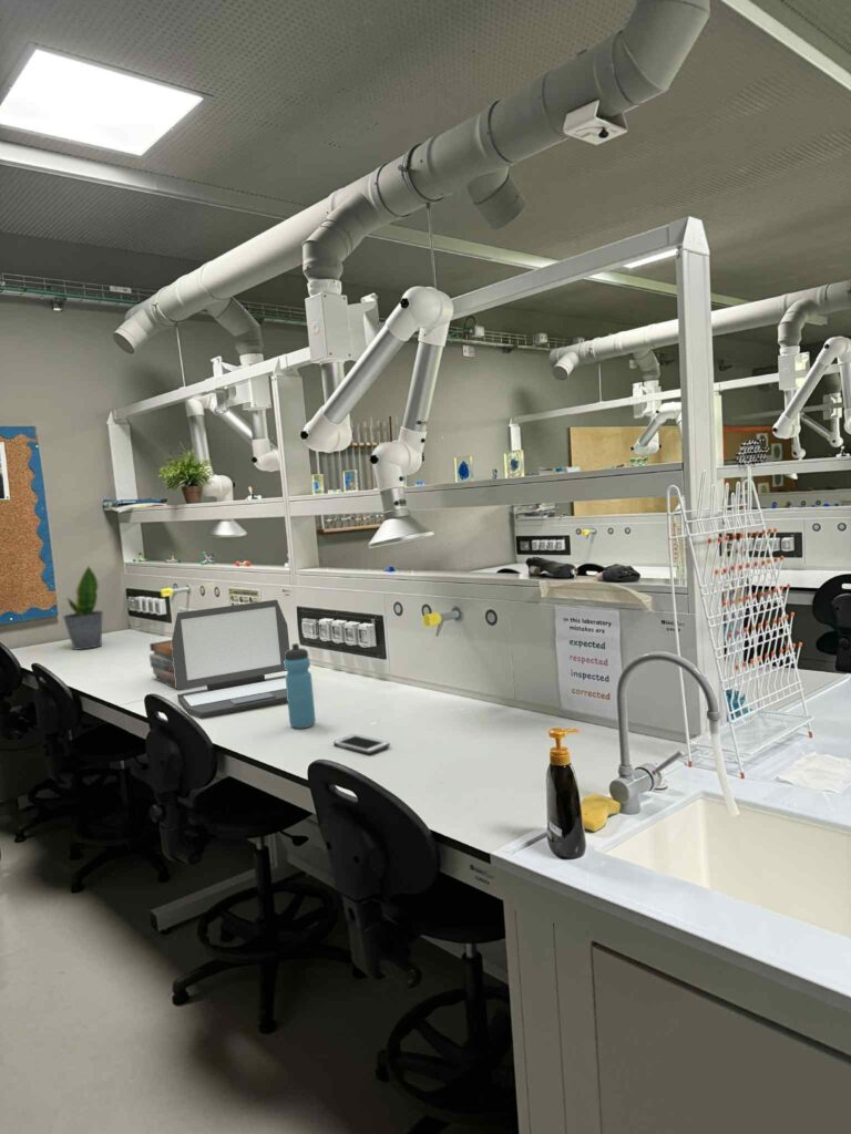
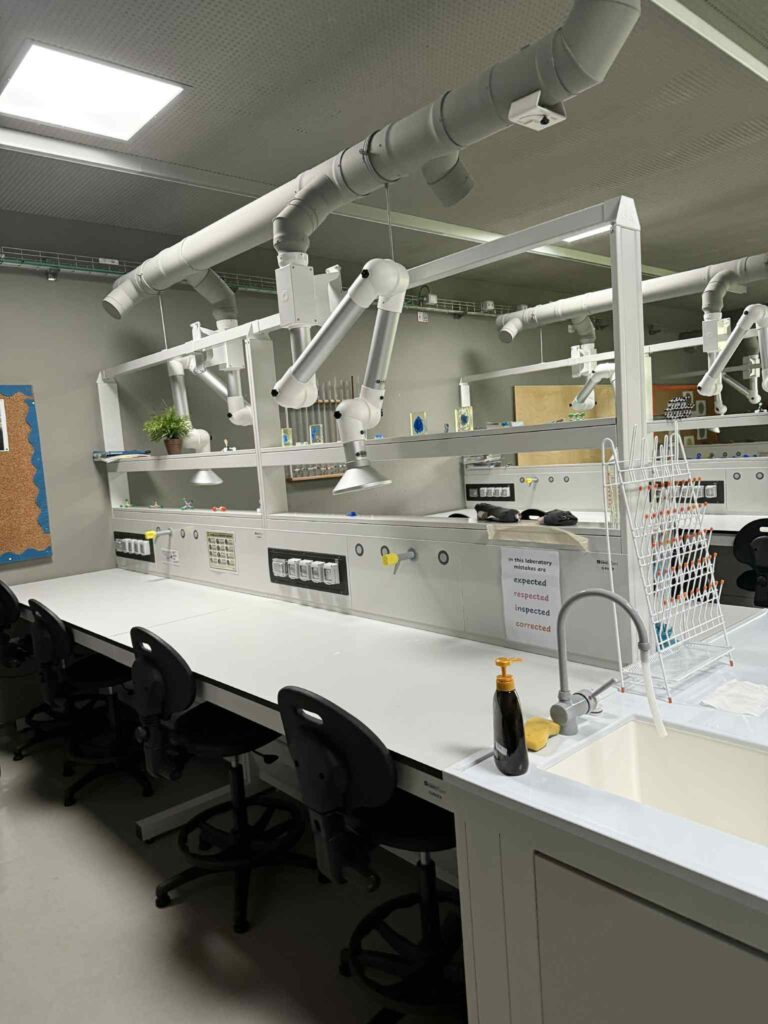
- book stack (173, 661)
- water bottle (298, 684)
- cell phone (361, 743)
- potted plant (82, 606)
- laptop (242, 654)
